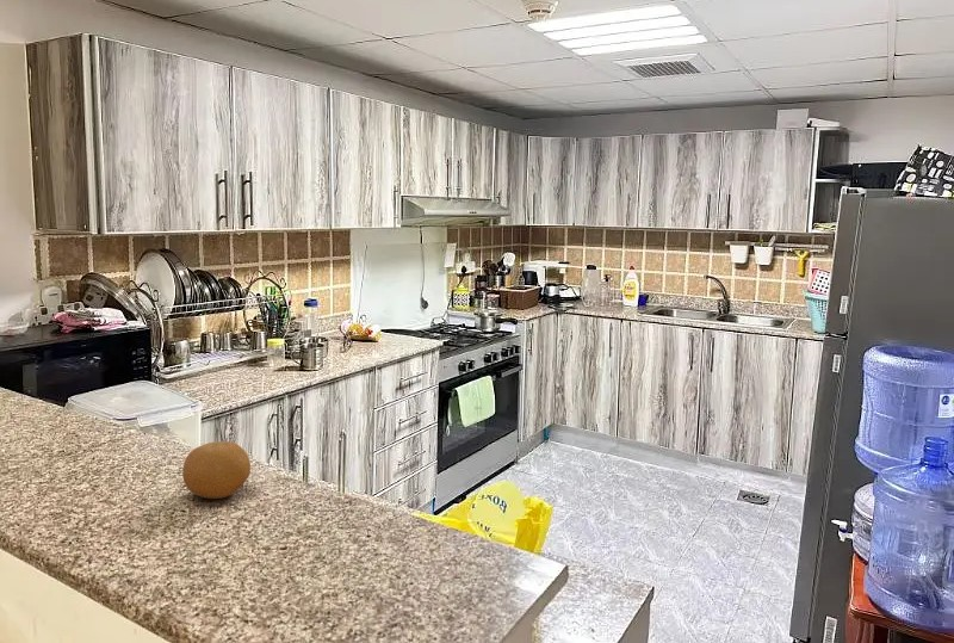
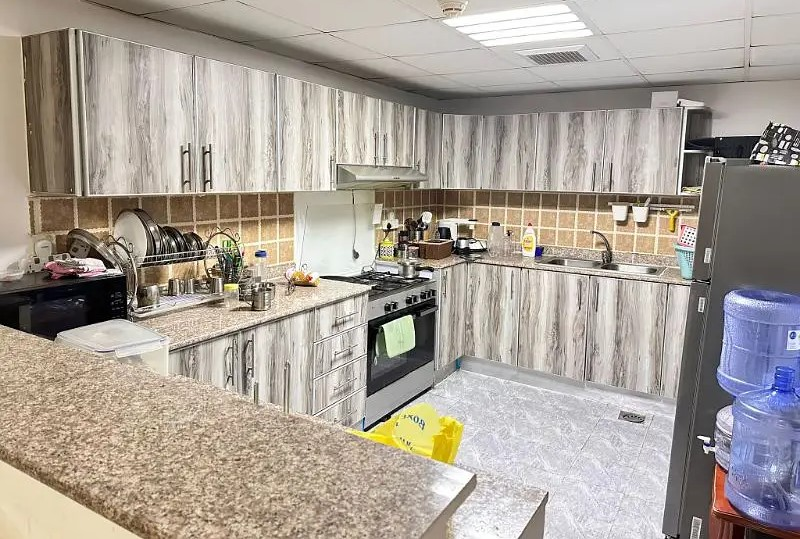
- fruit (217, 469)
